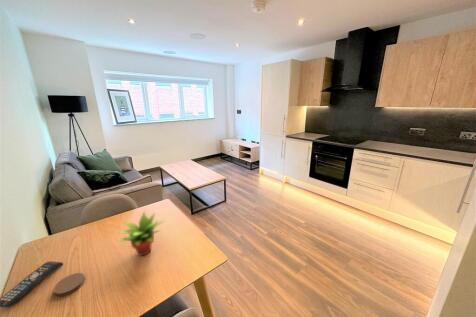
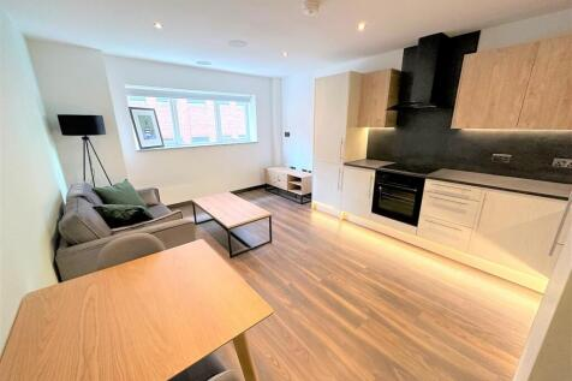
- remote control (32, 280)
- succulent plant (143, 234)
- coaster (70, 283)
